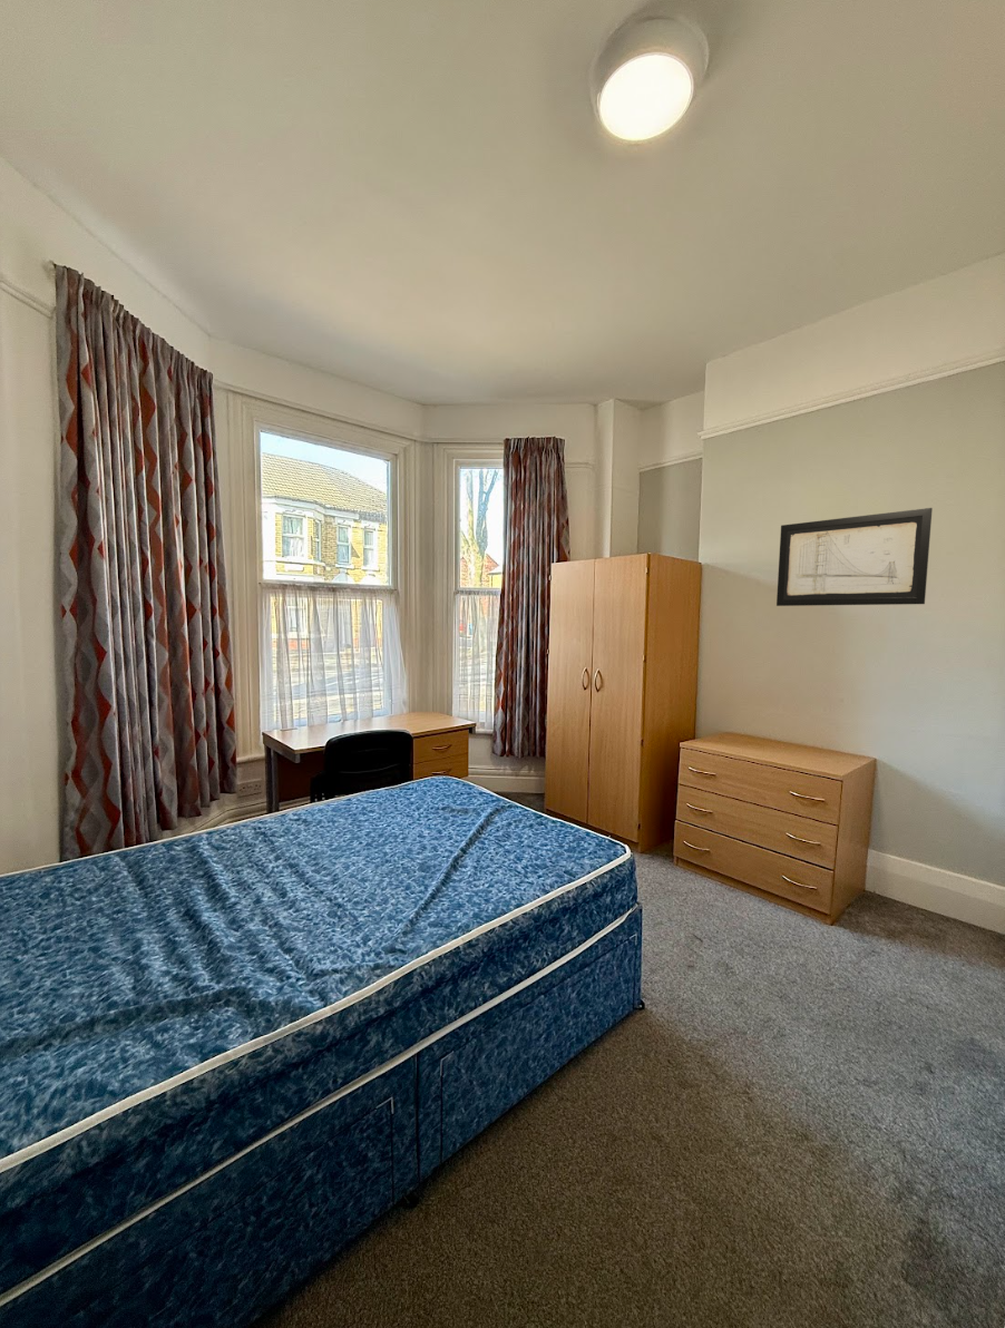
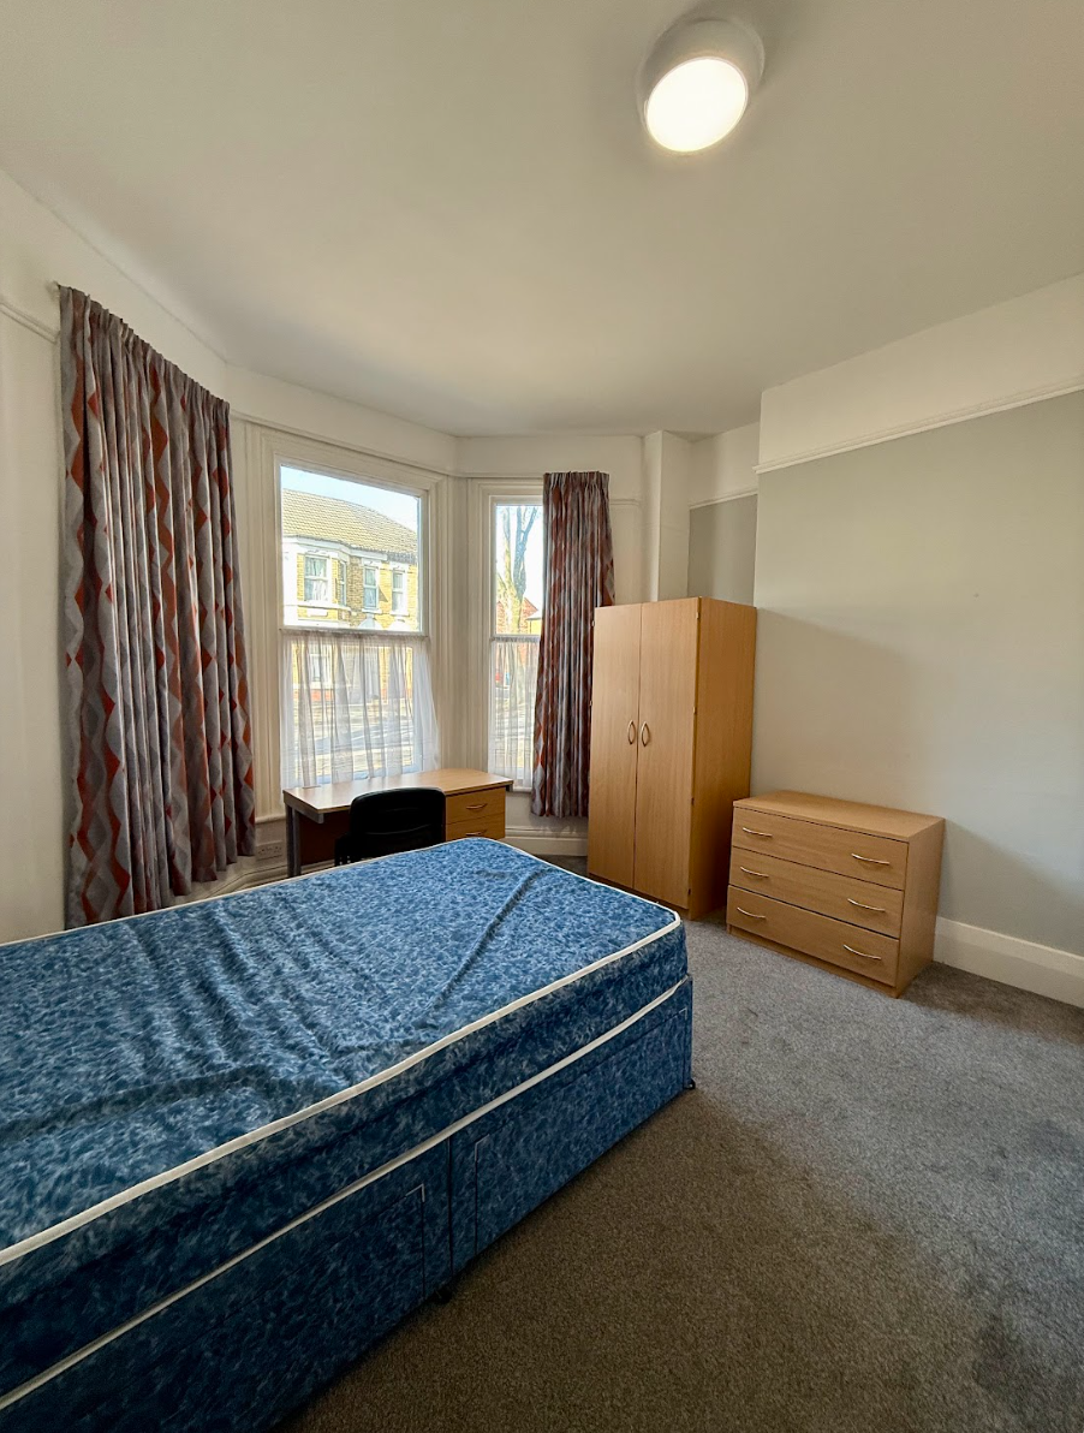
- wall art (847, 562)
